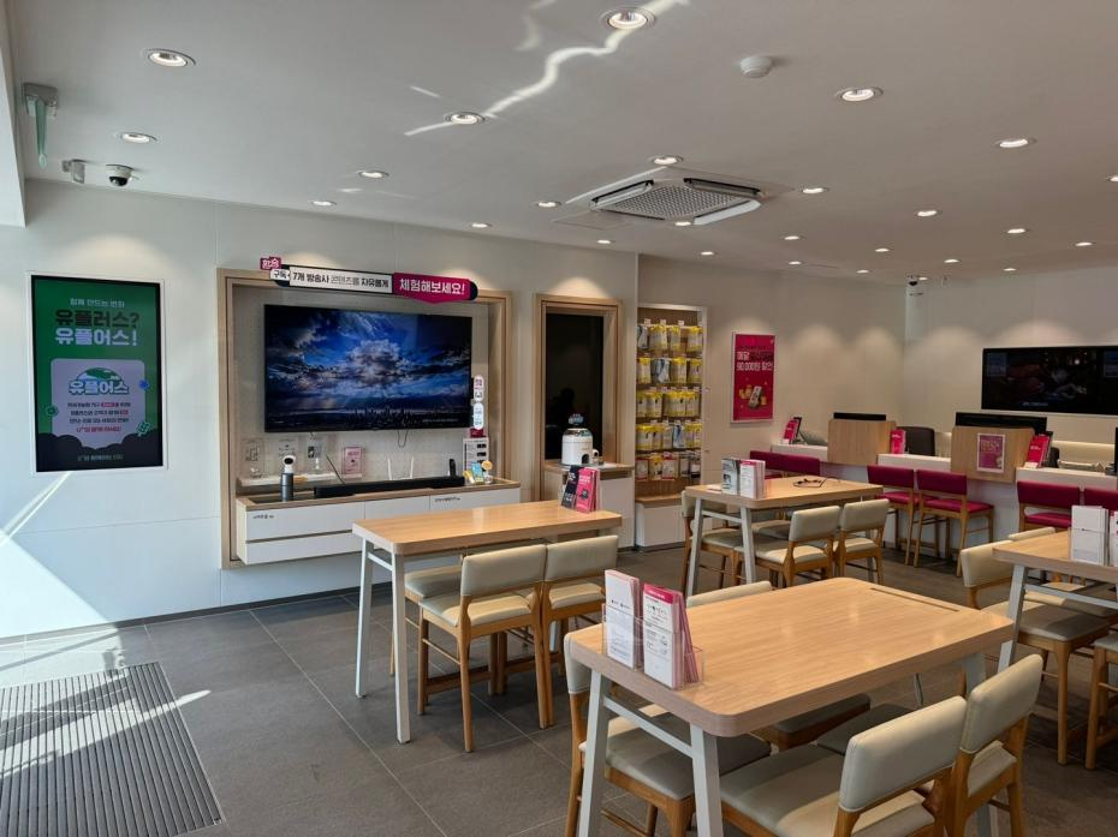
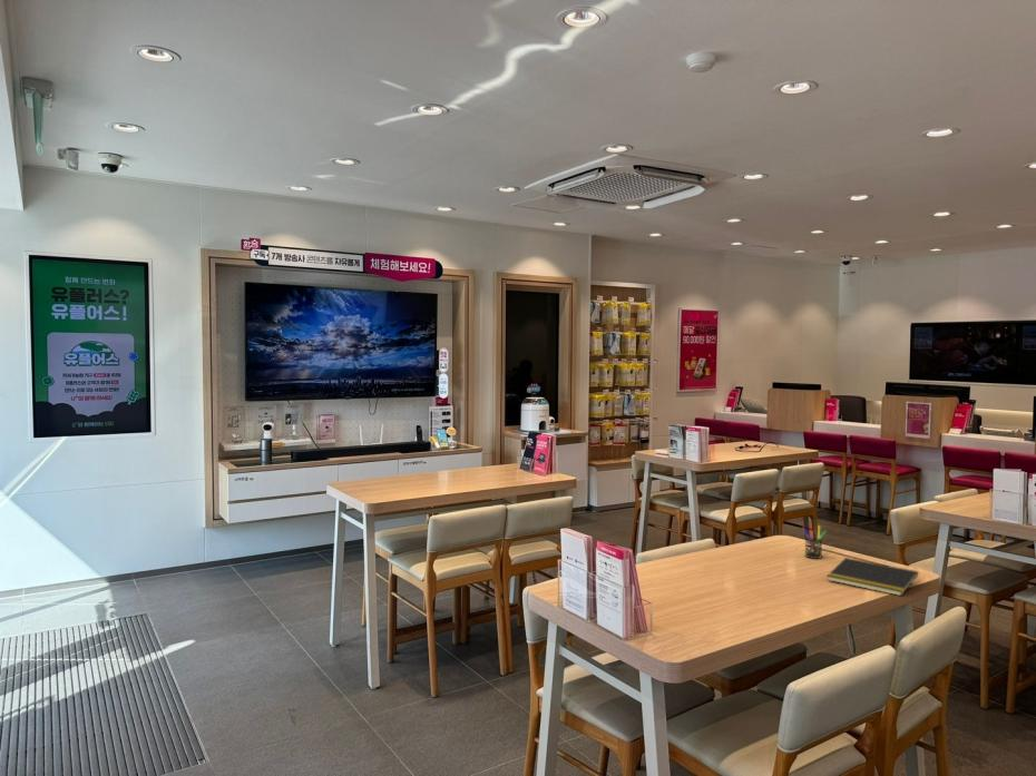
+ pen holder (814, 540)
+ notepad (871, 576)
